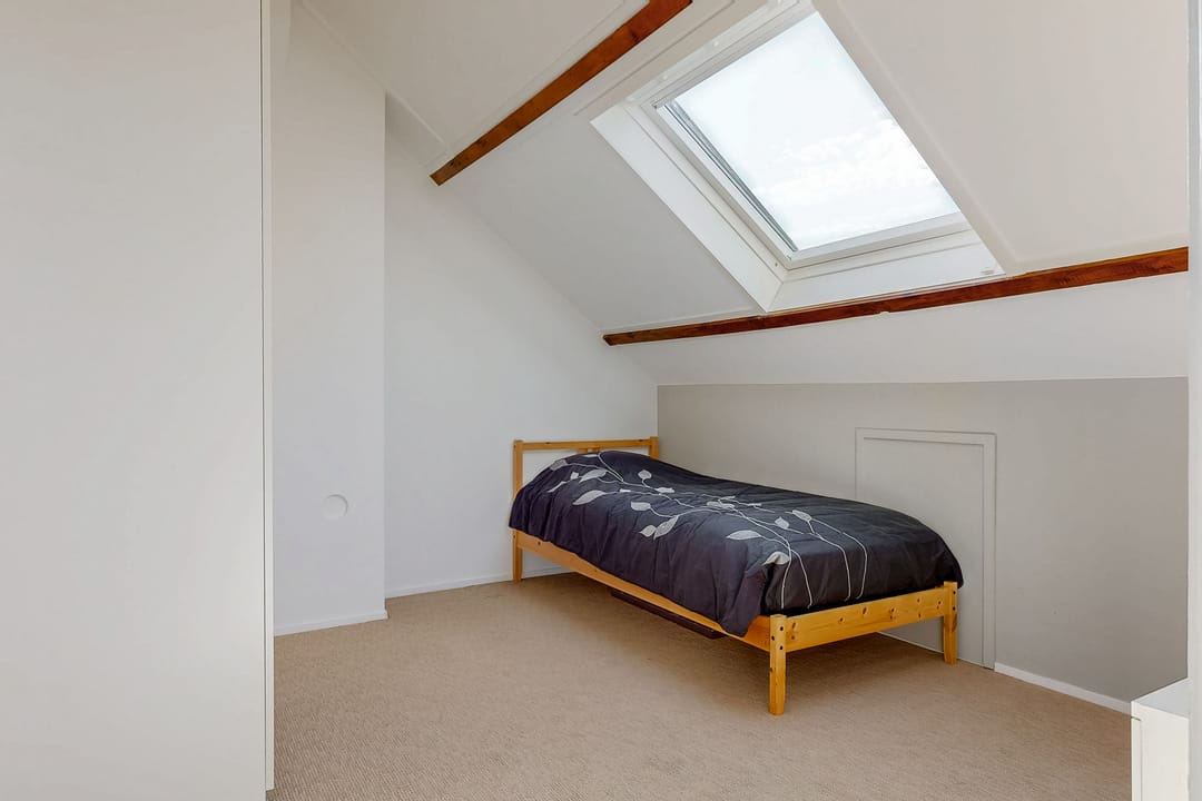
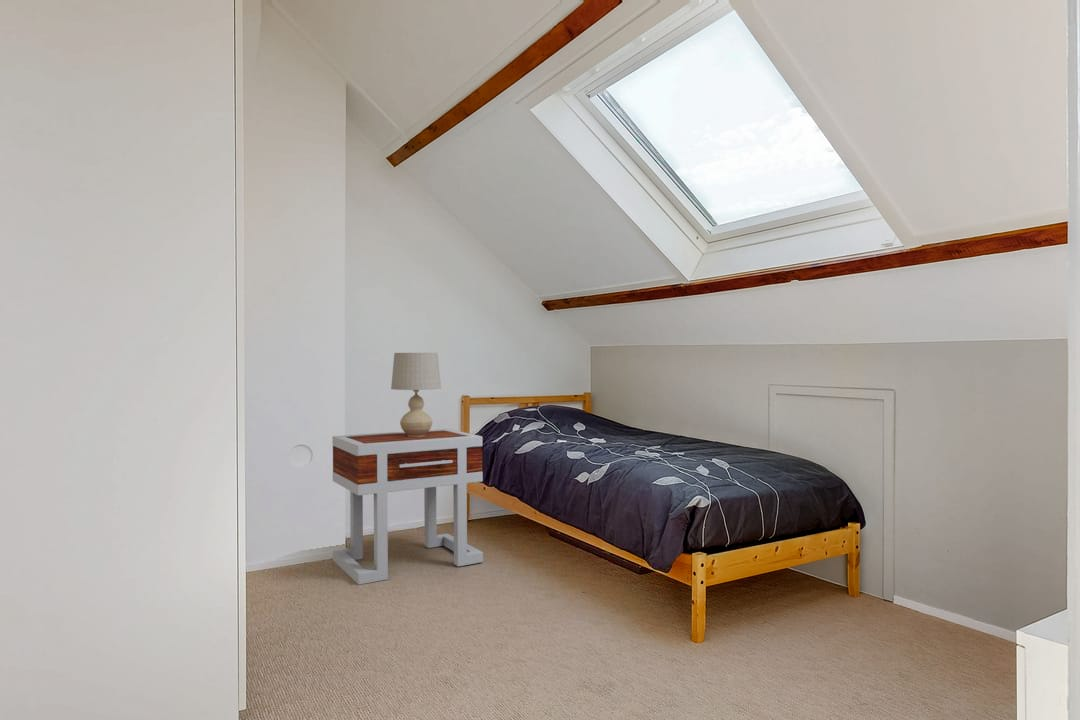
+ side table (408, 489)
+ table lamp (416, 393)
